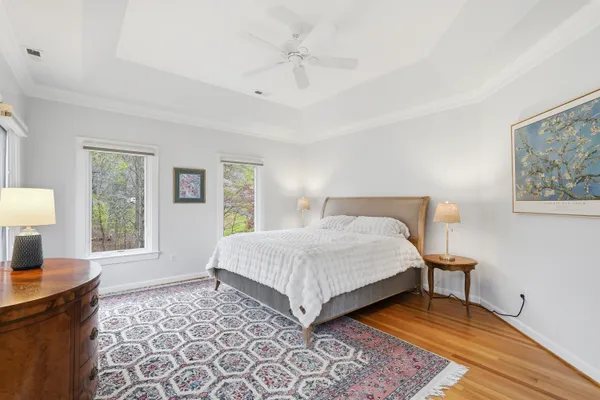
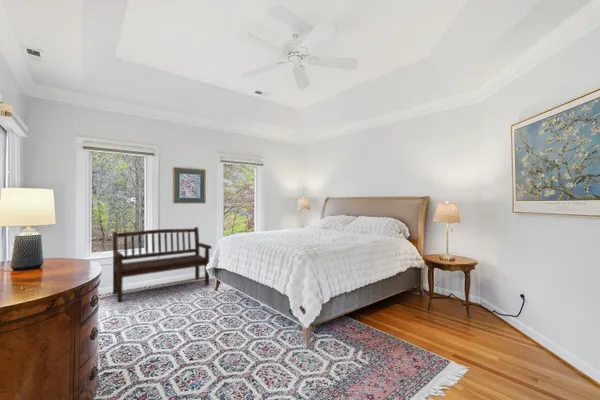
+ bench (163, 259)
